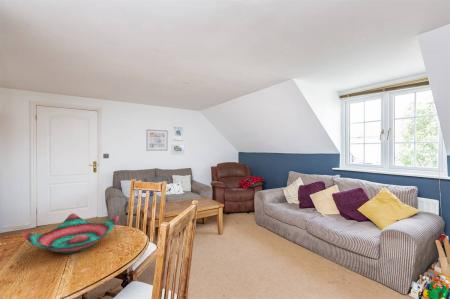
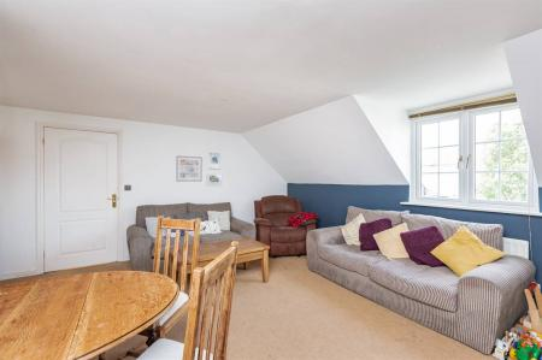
- decorative bowl (75, 234)
